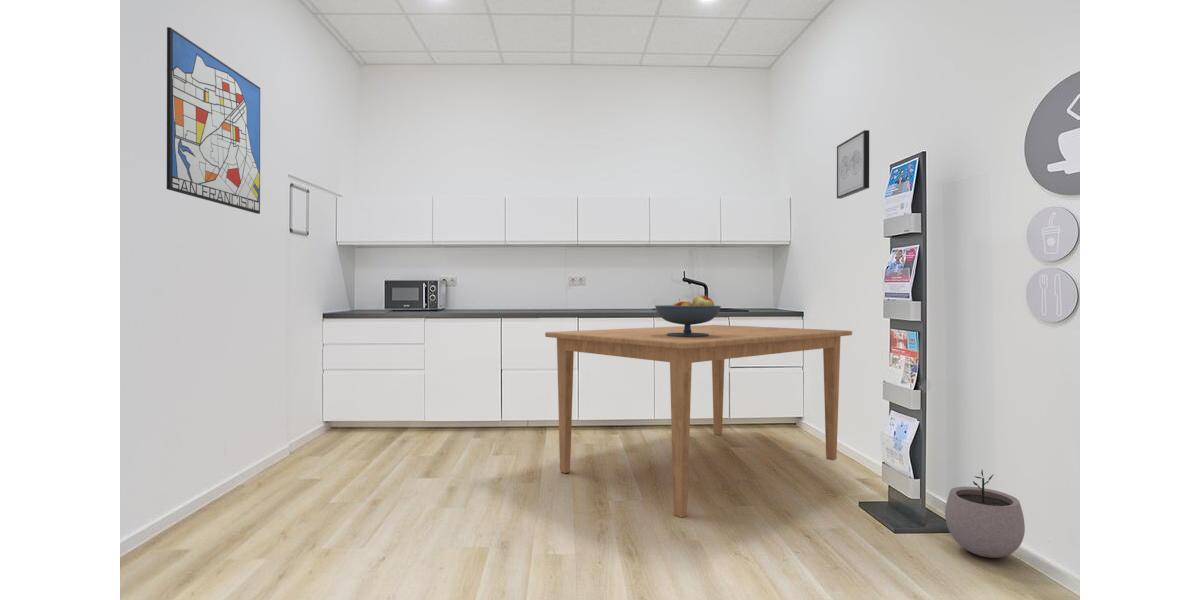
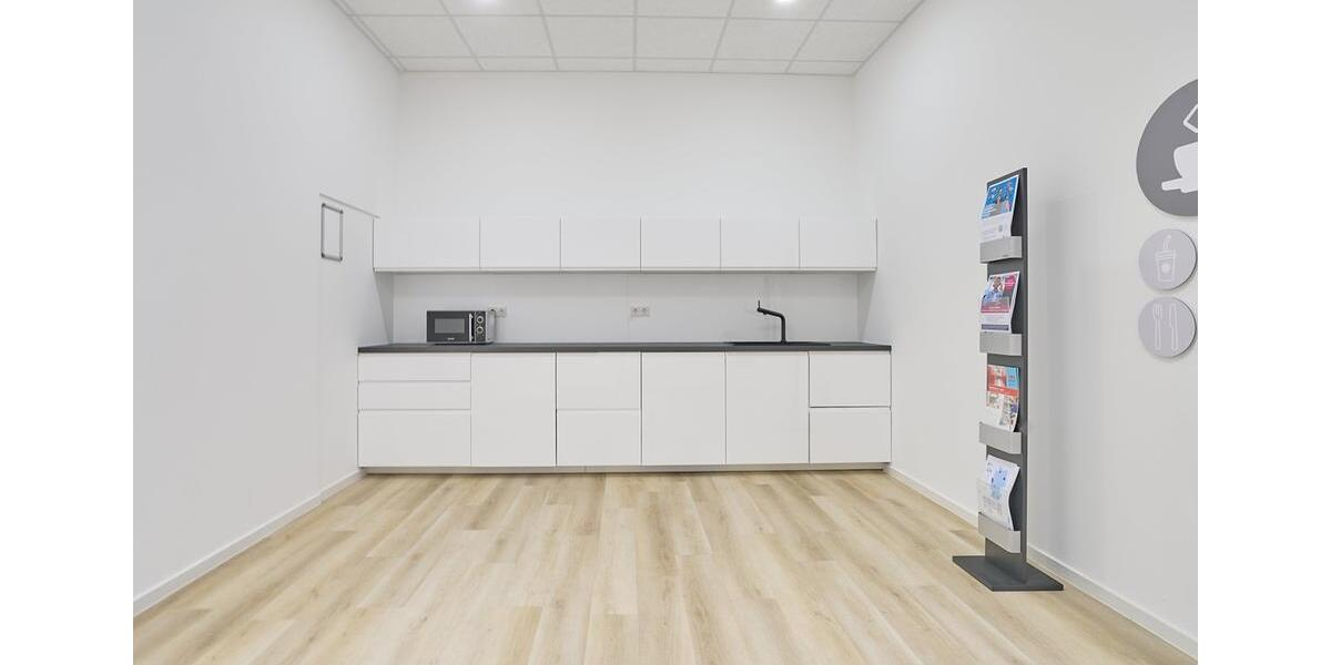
- wall art (852, 166)
- plant pot (983, 511)
- fruit bowl (687, 315)
- wall art (219, 132)
- dining table (713, 398)
